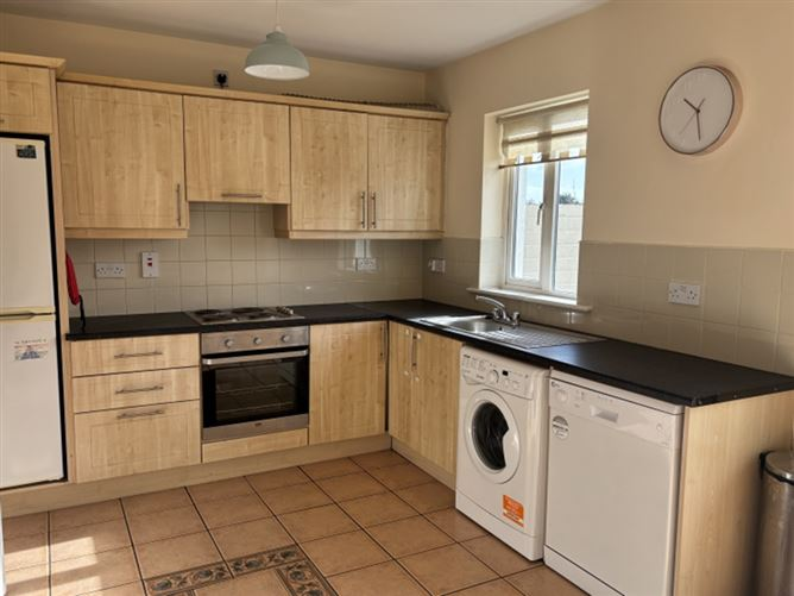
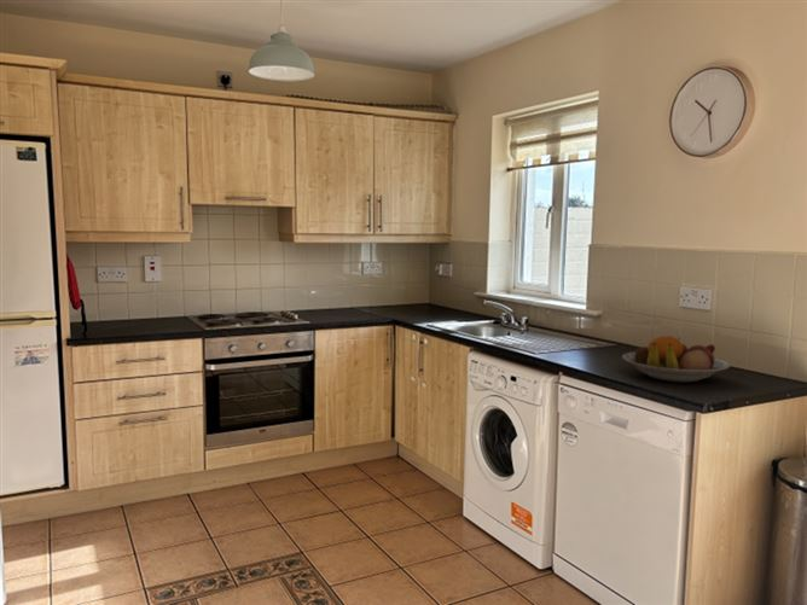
+ fruit bowl (674, 355)
